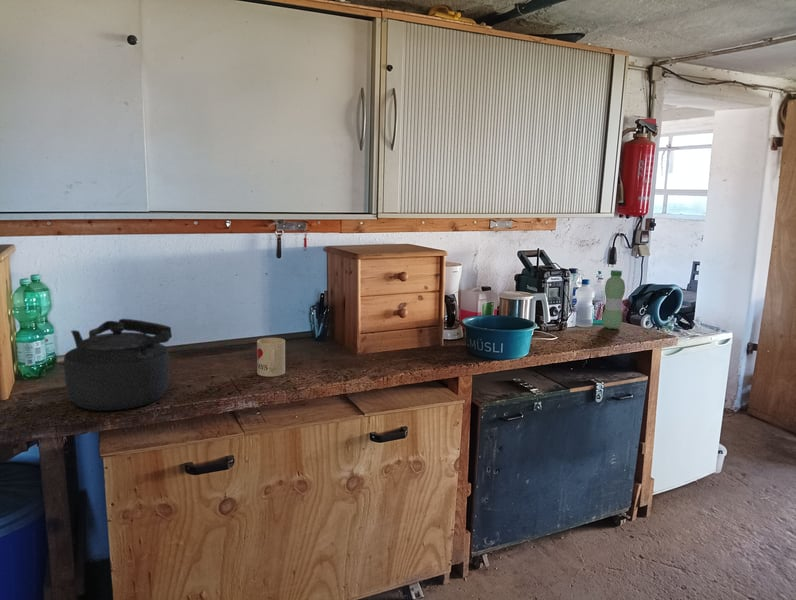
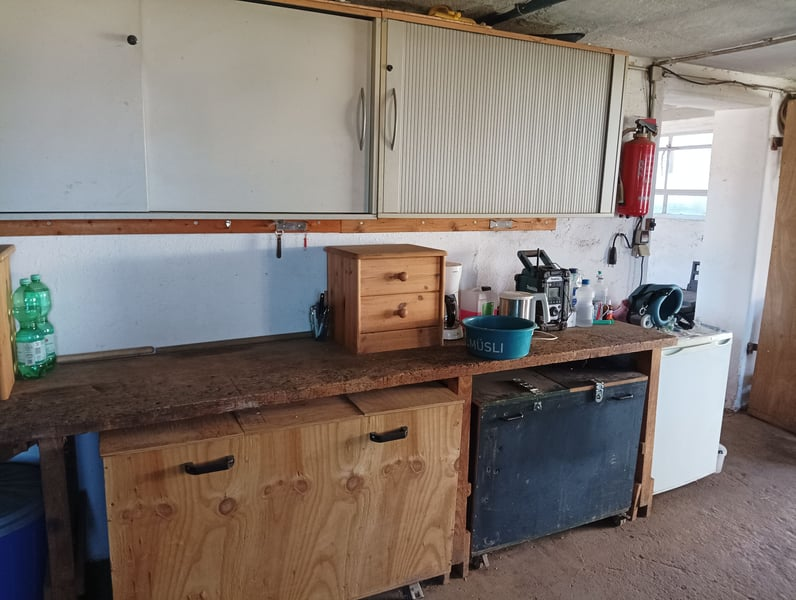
- water bottle (613, 299)
- kettle (117, 361)
- mug (271, 358)
